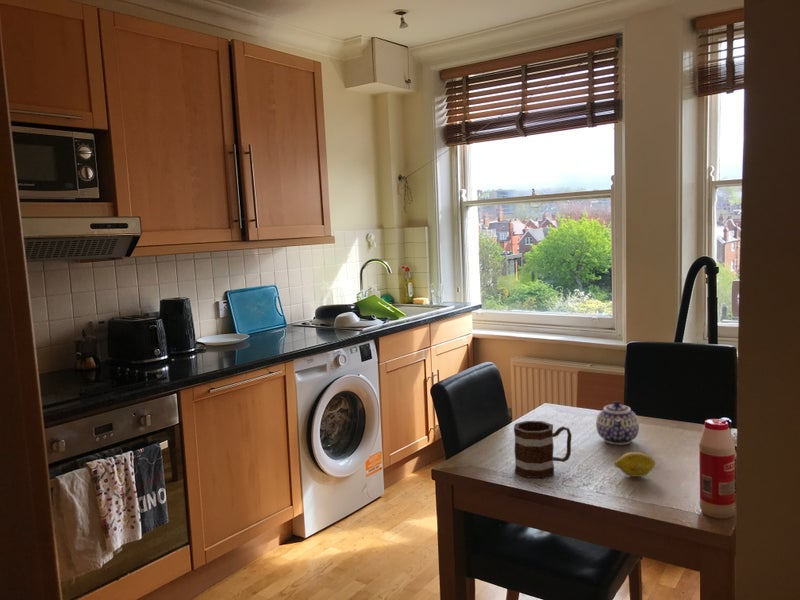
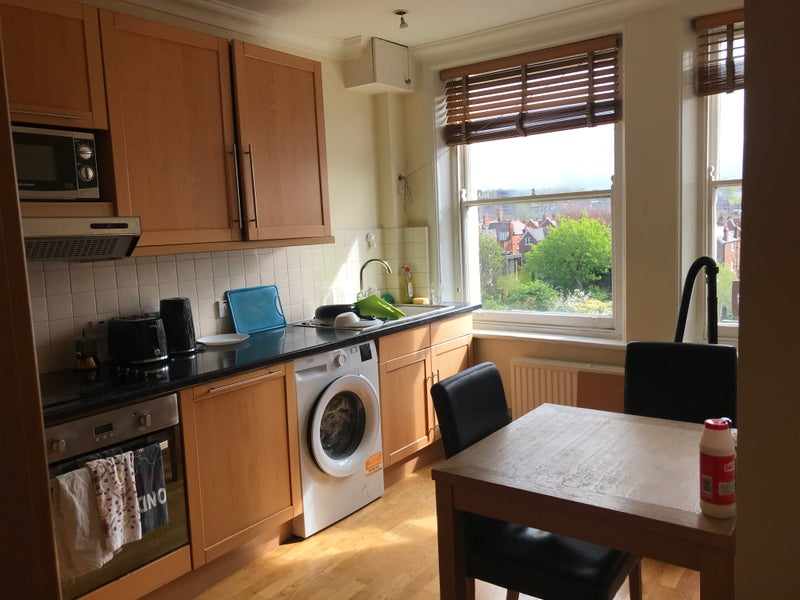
- fruit (634, 464)
- teapot (617, 420)
- mug (542, 447)
